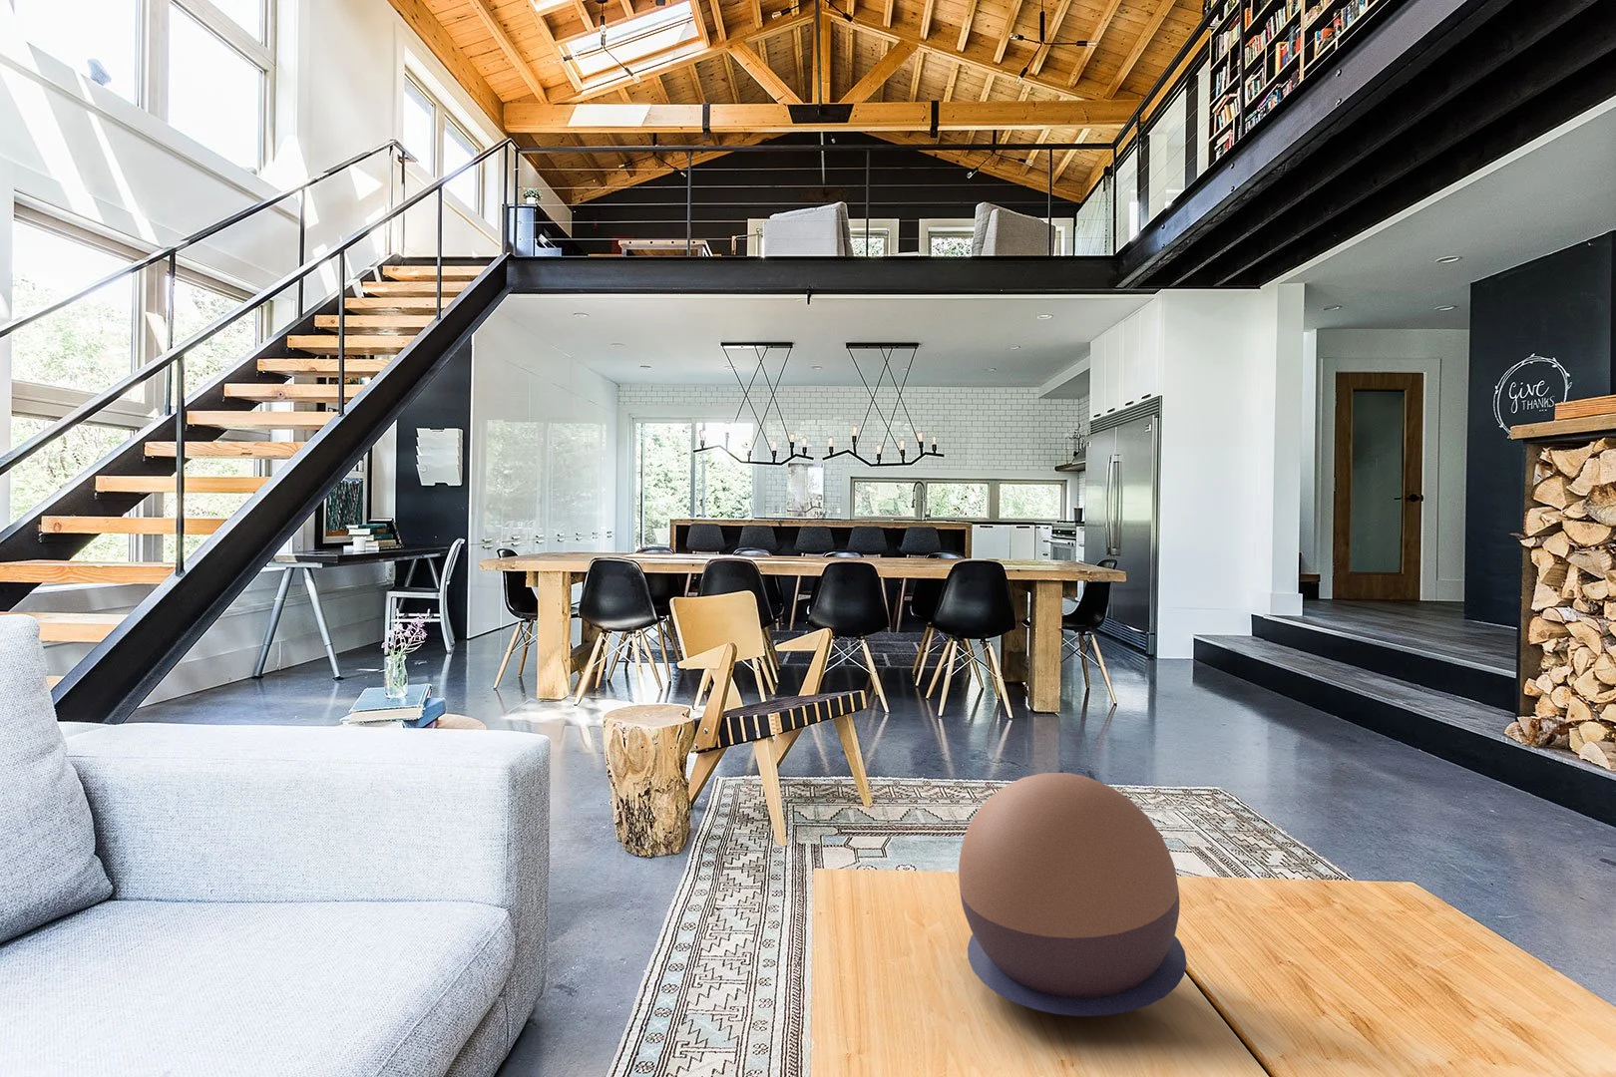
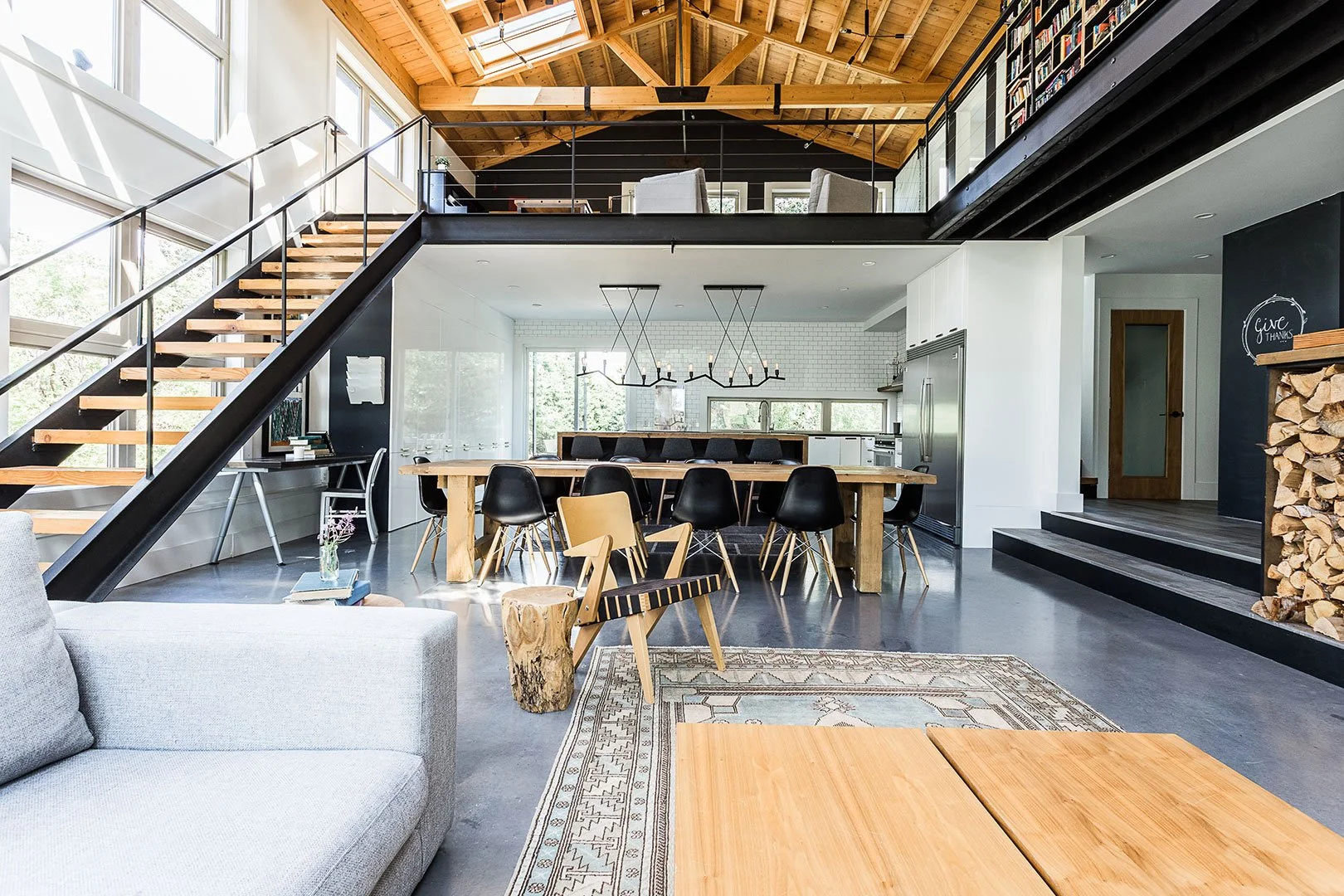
- decorative bowl (1069, 881)
